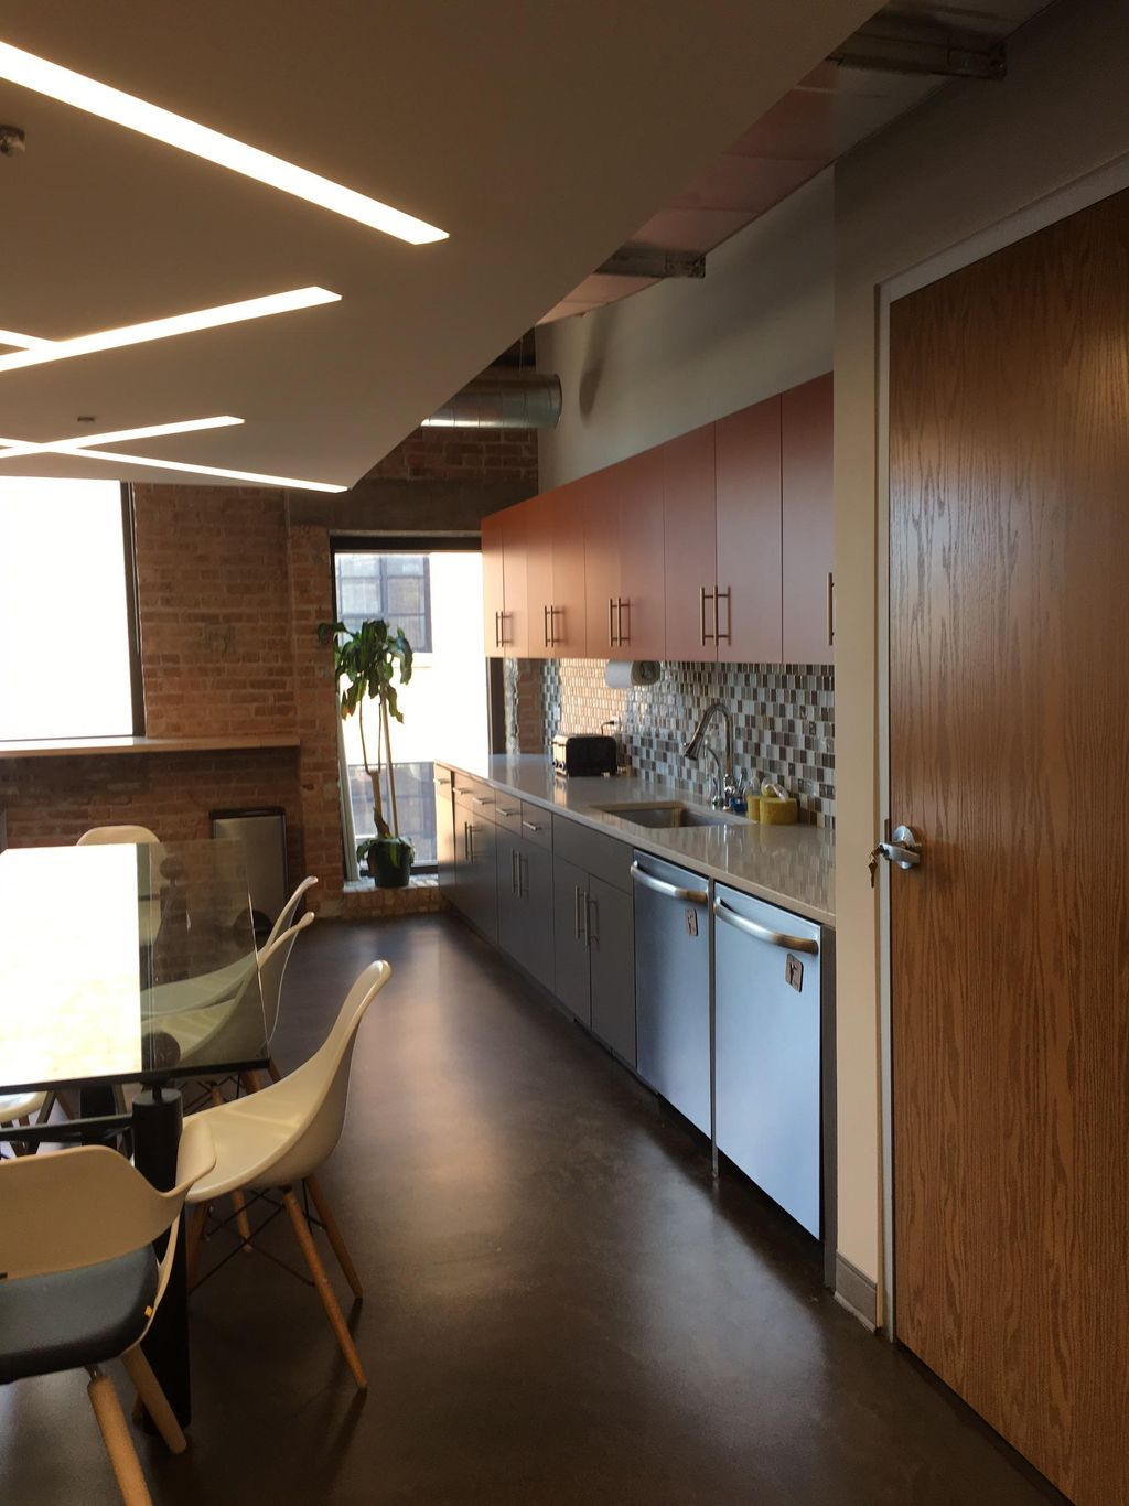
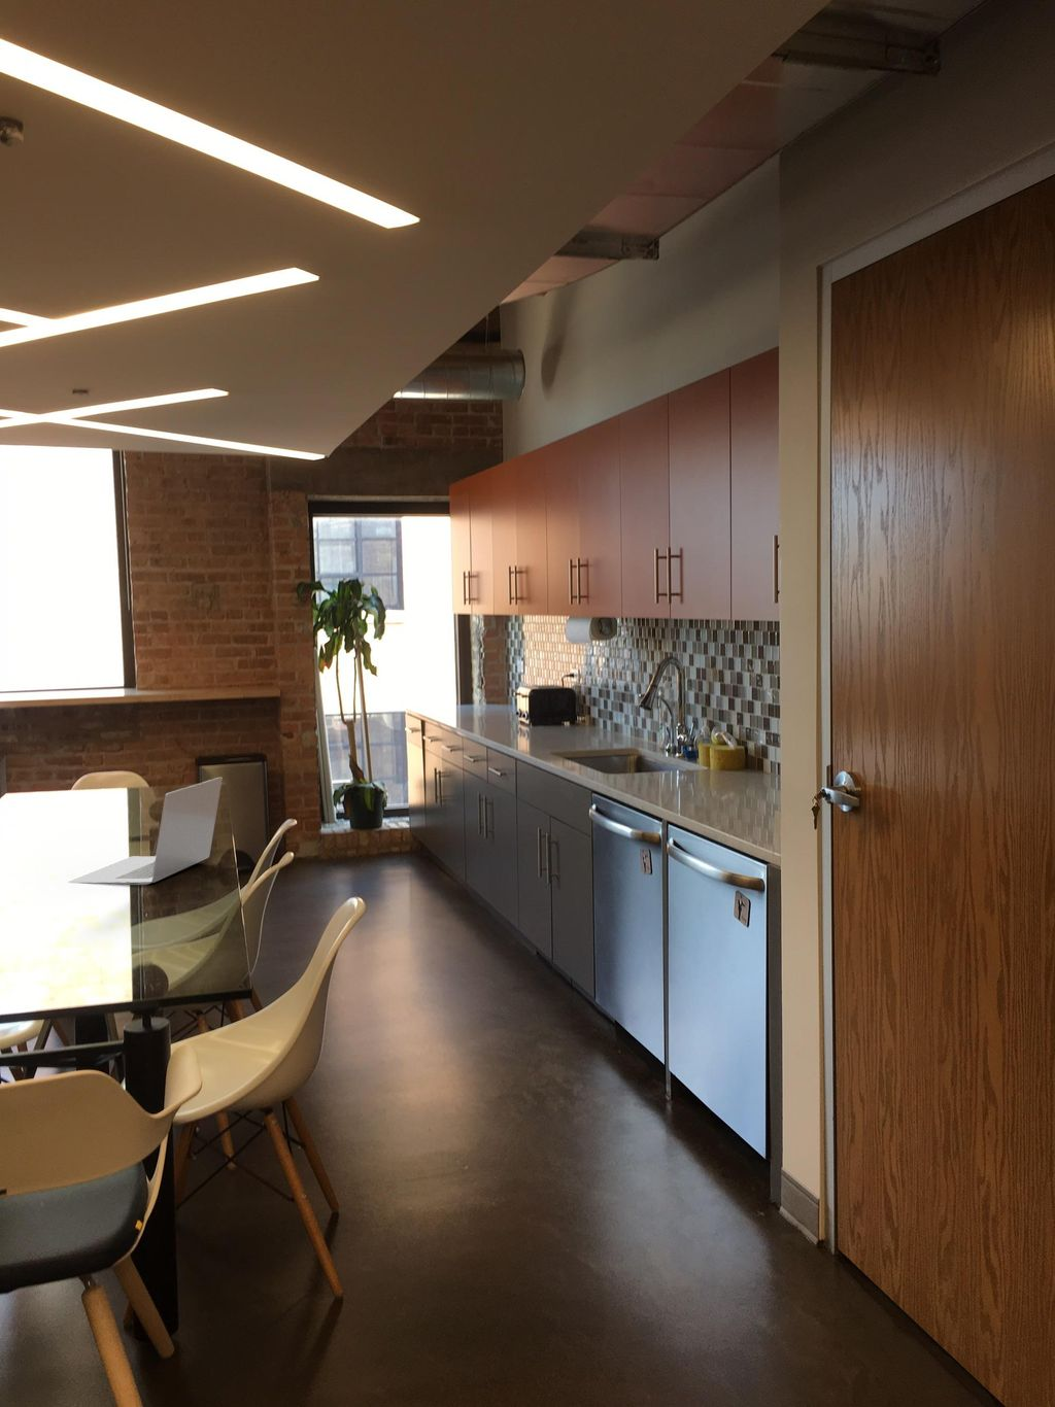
+ laptop (158, 832)
